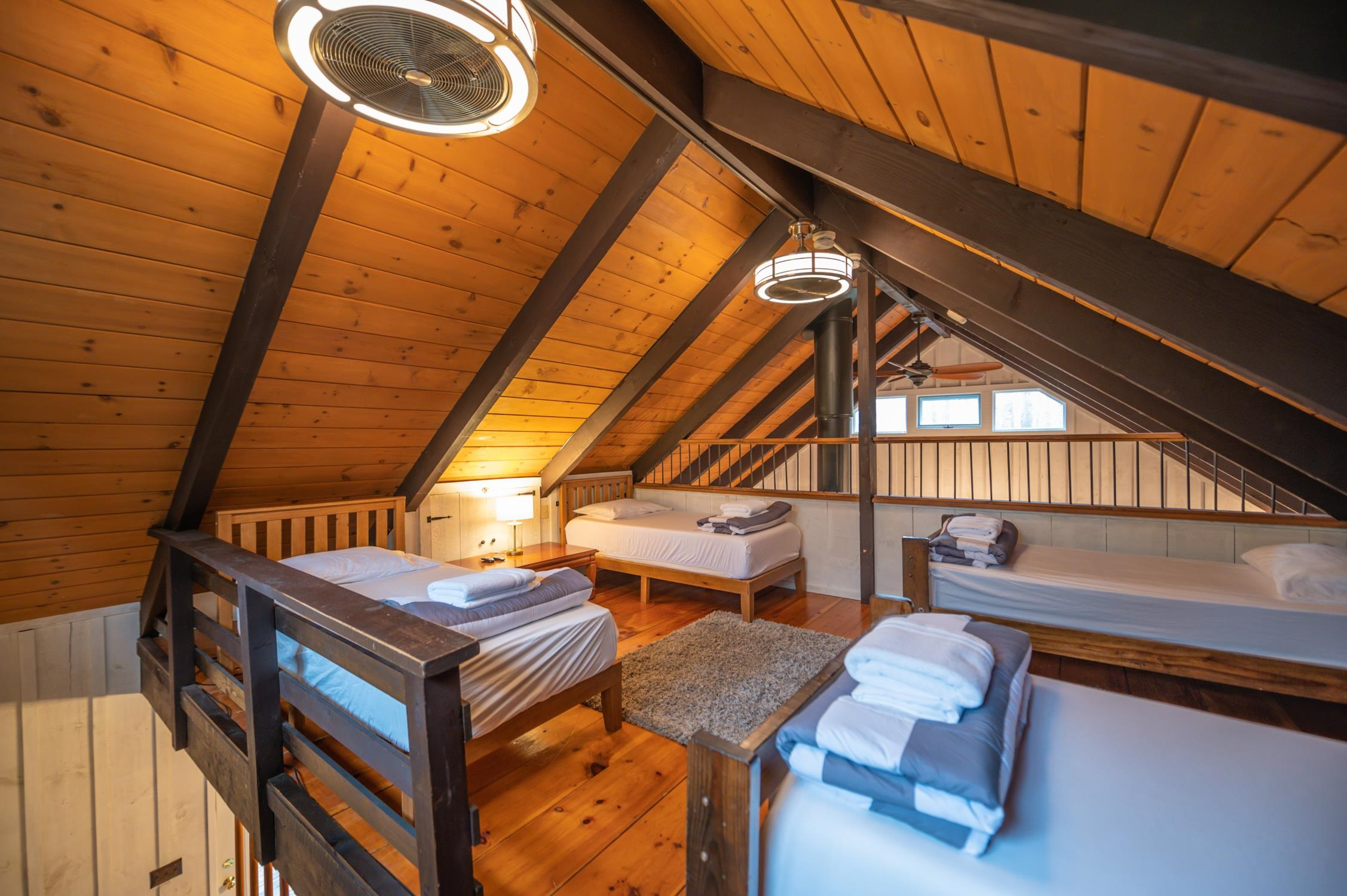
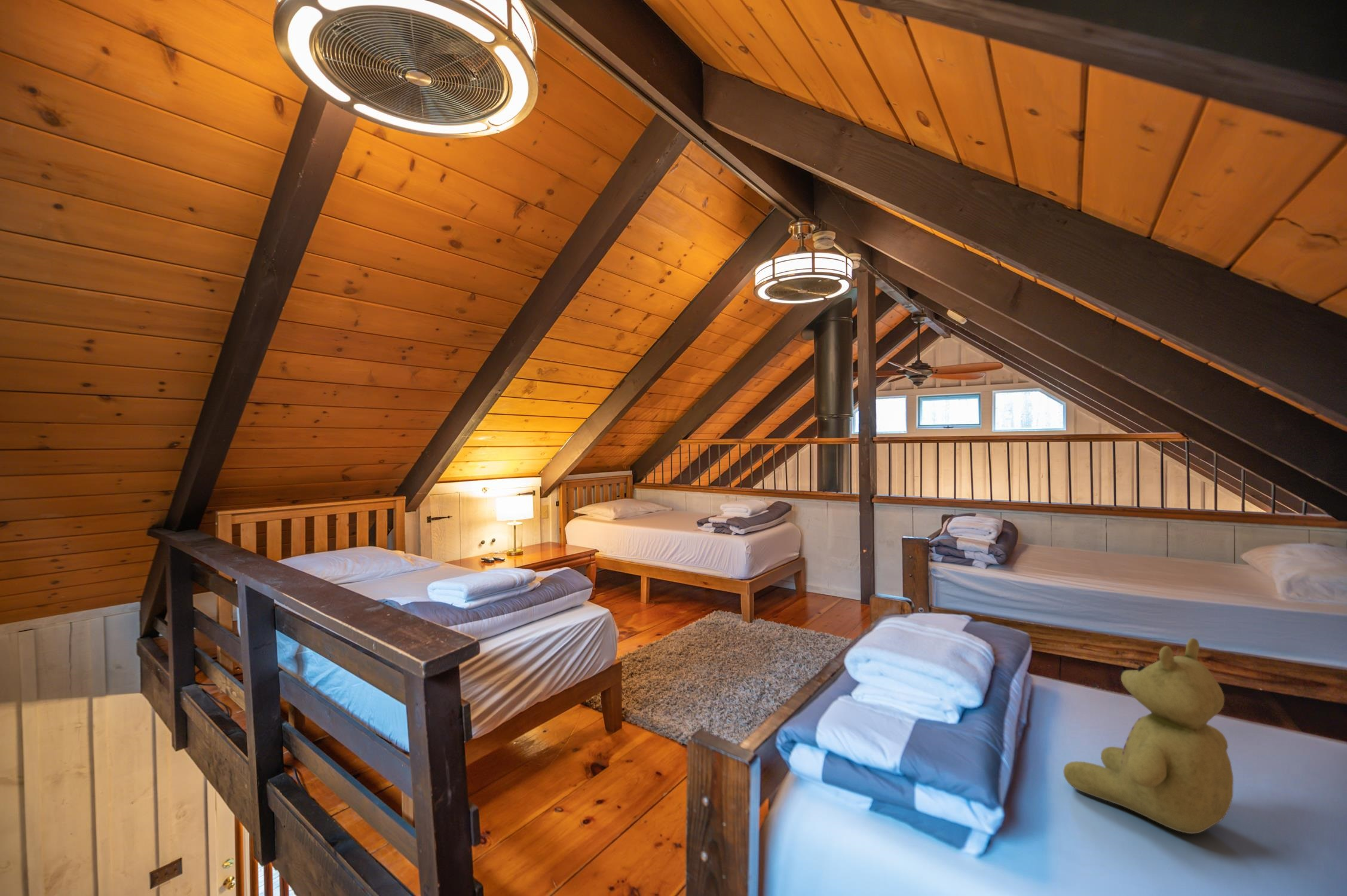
+ stuffed bear (1146, 720)
